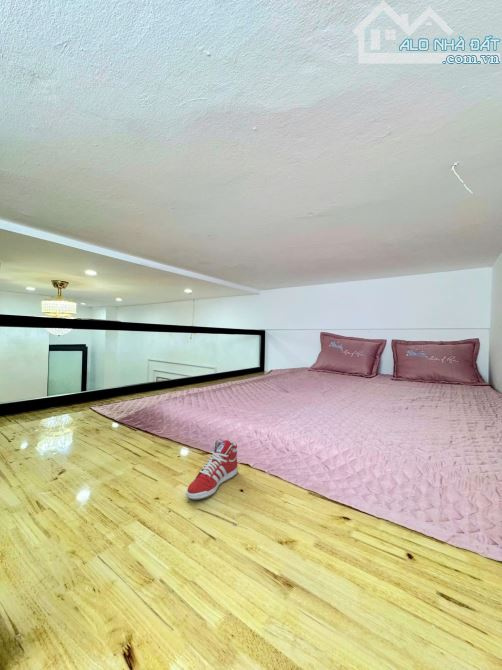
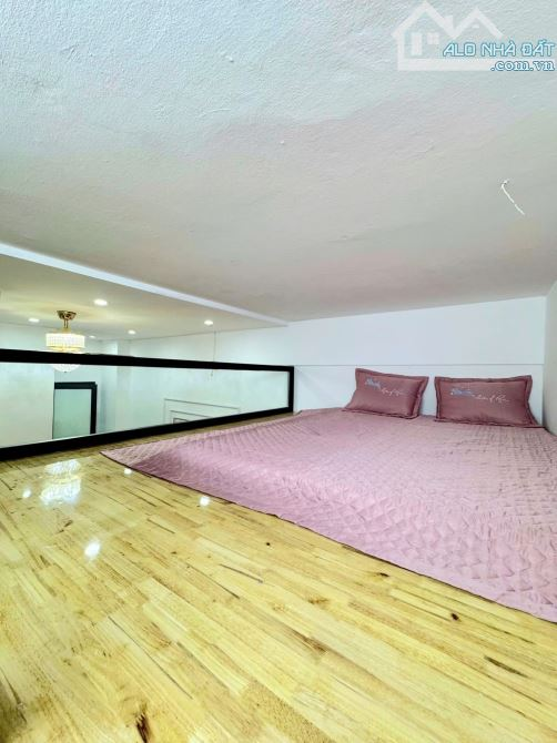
- sneaker (214, 464)
